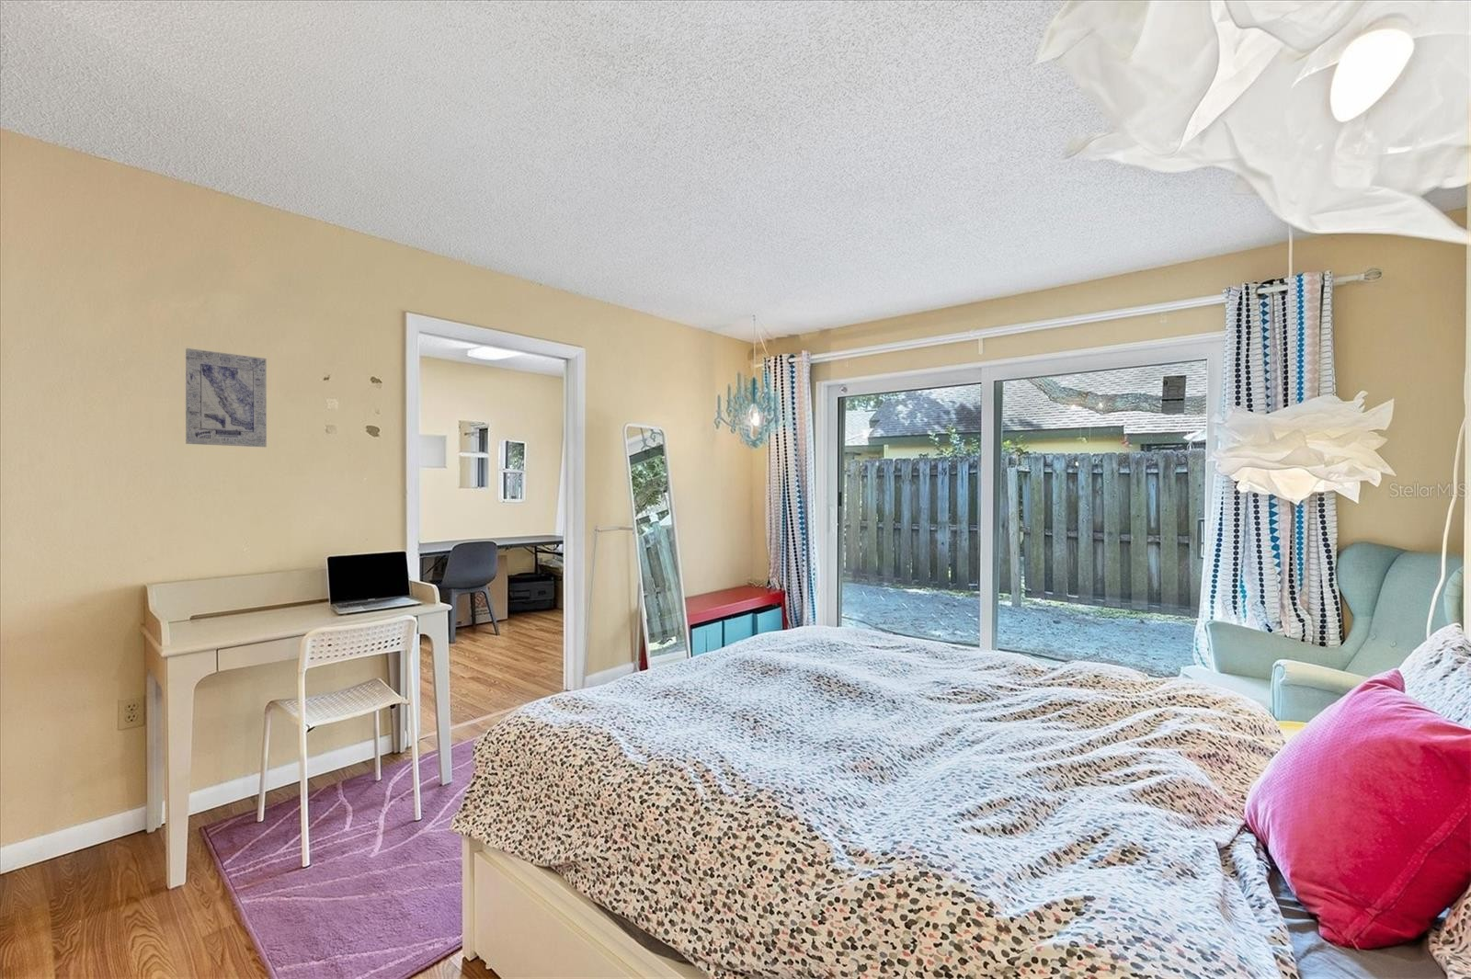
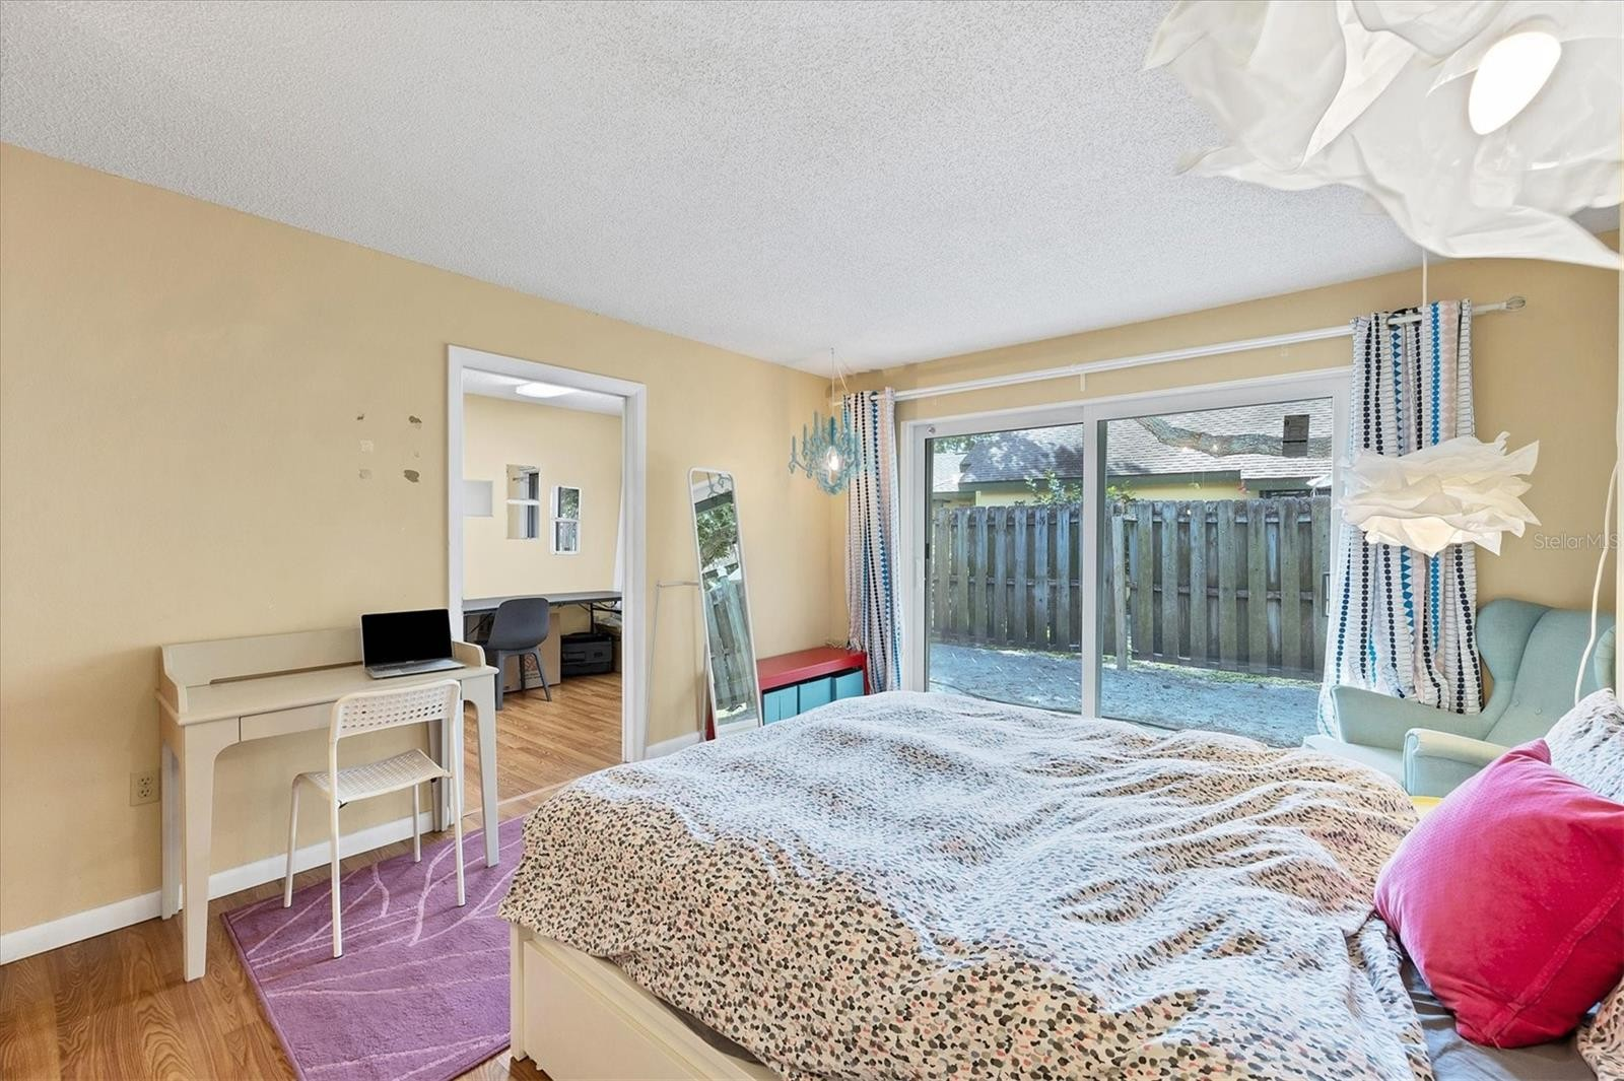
- wall art (227, 399)
